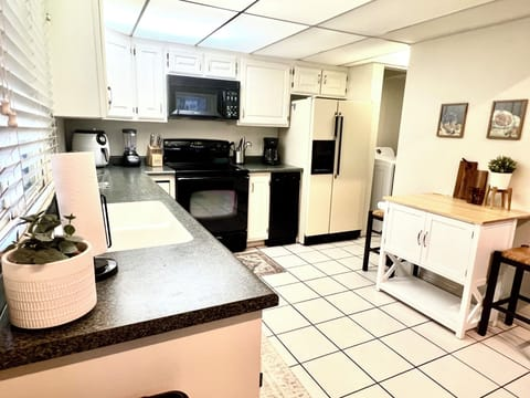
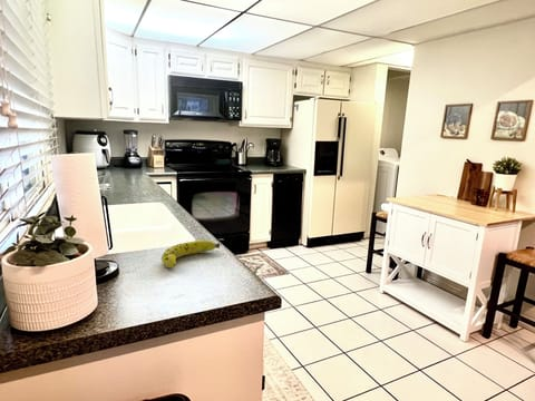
+ fruit (193, 252)
